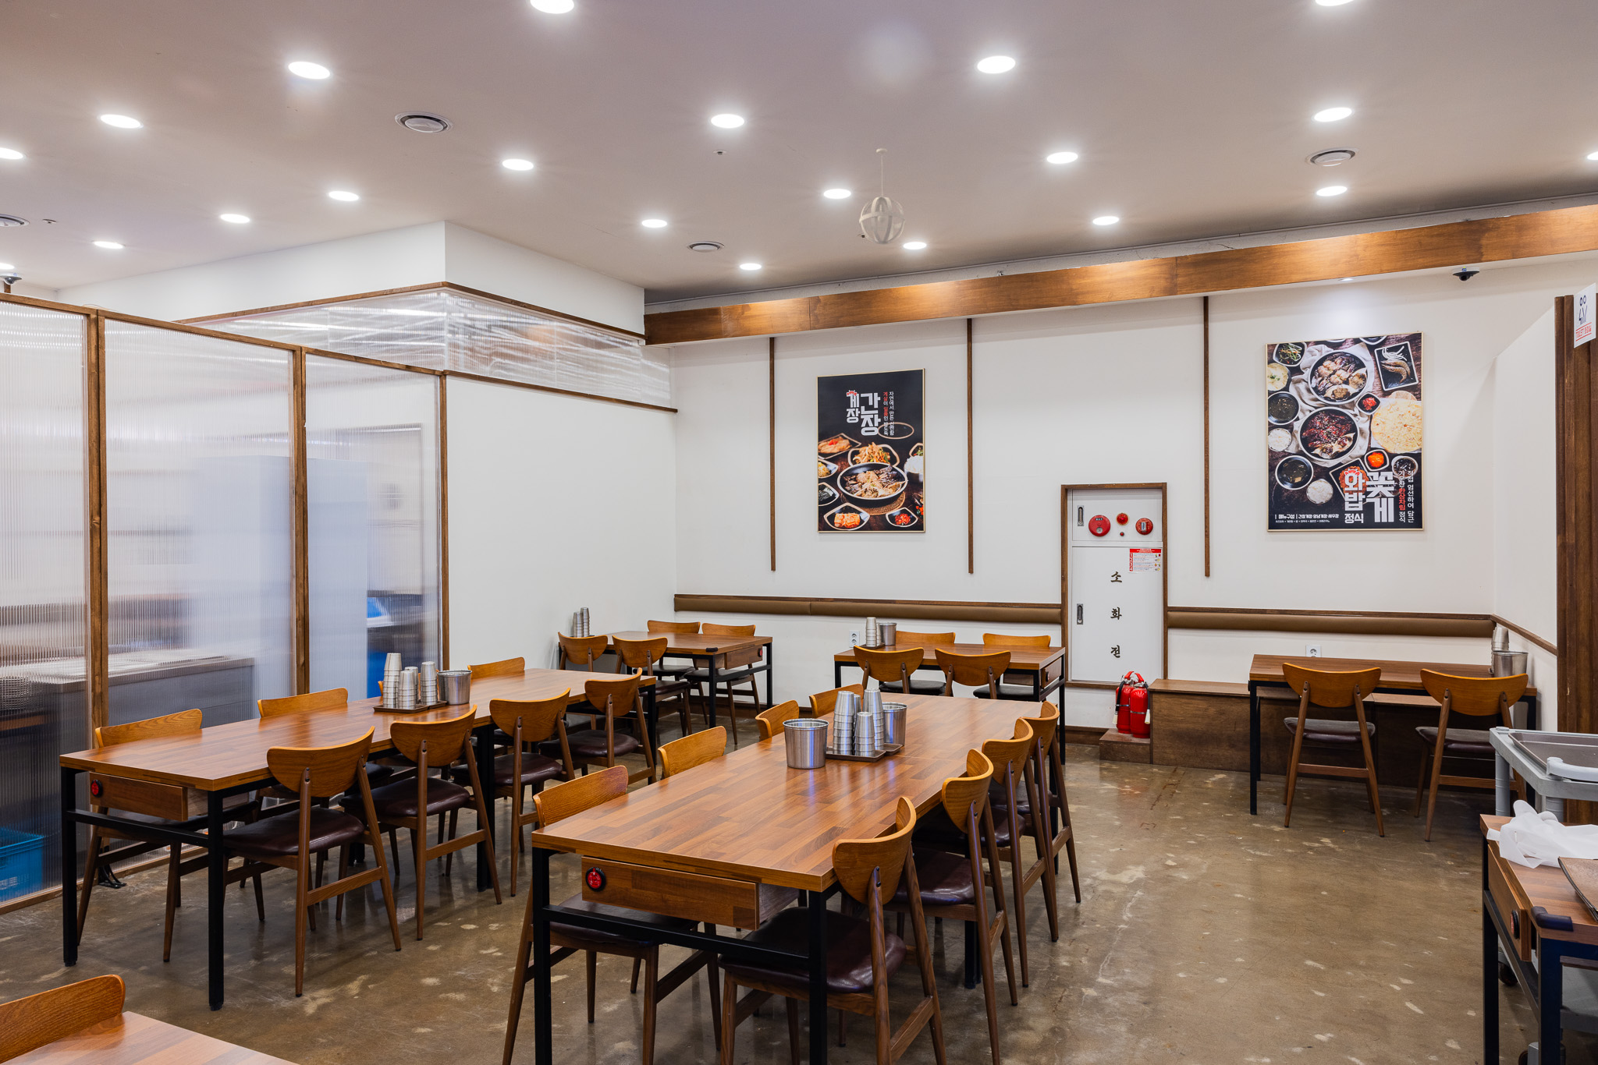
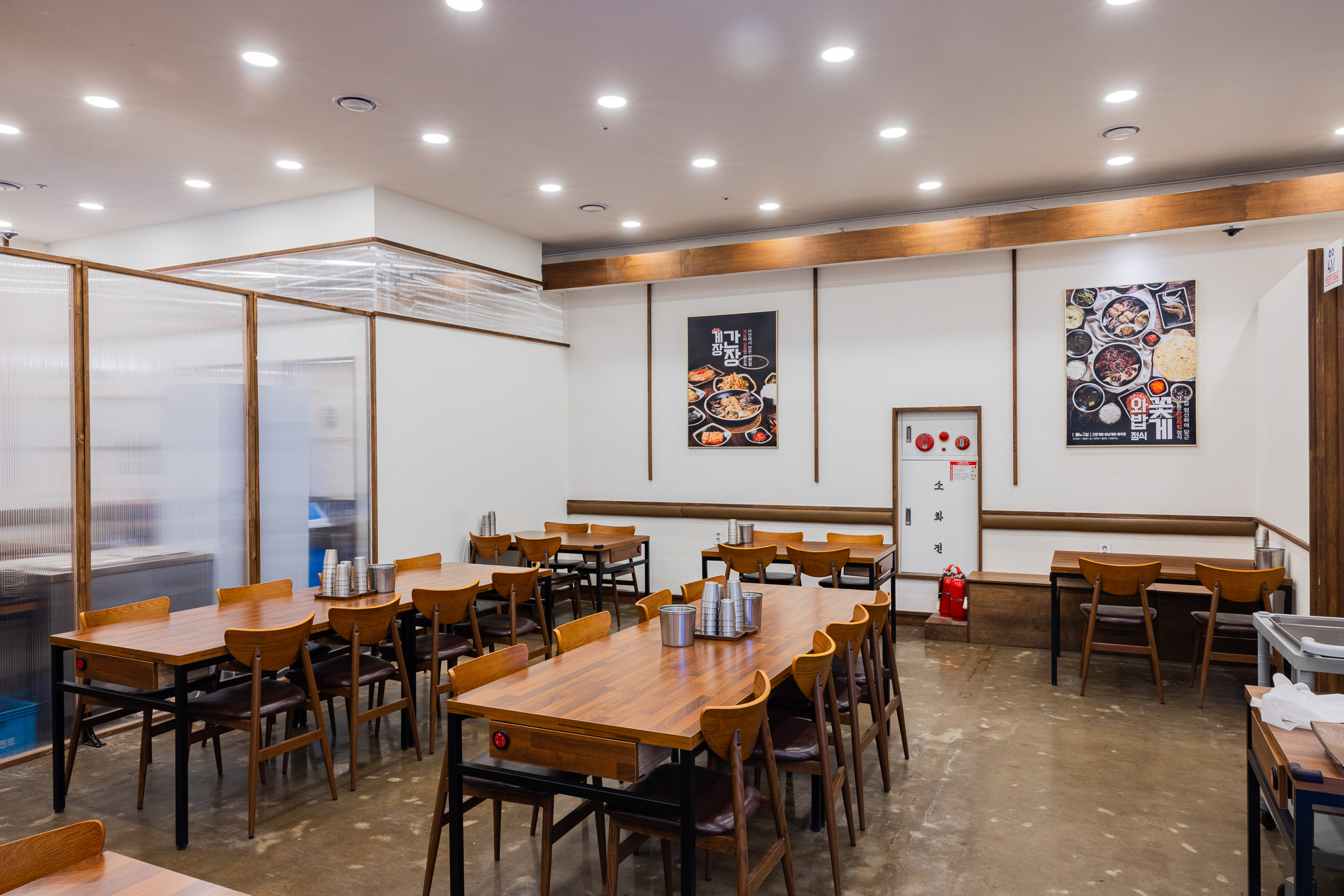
- pendant light (882, 197)
